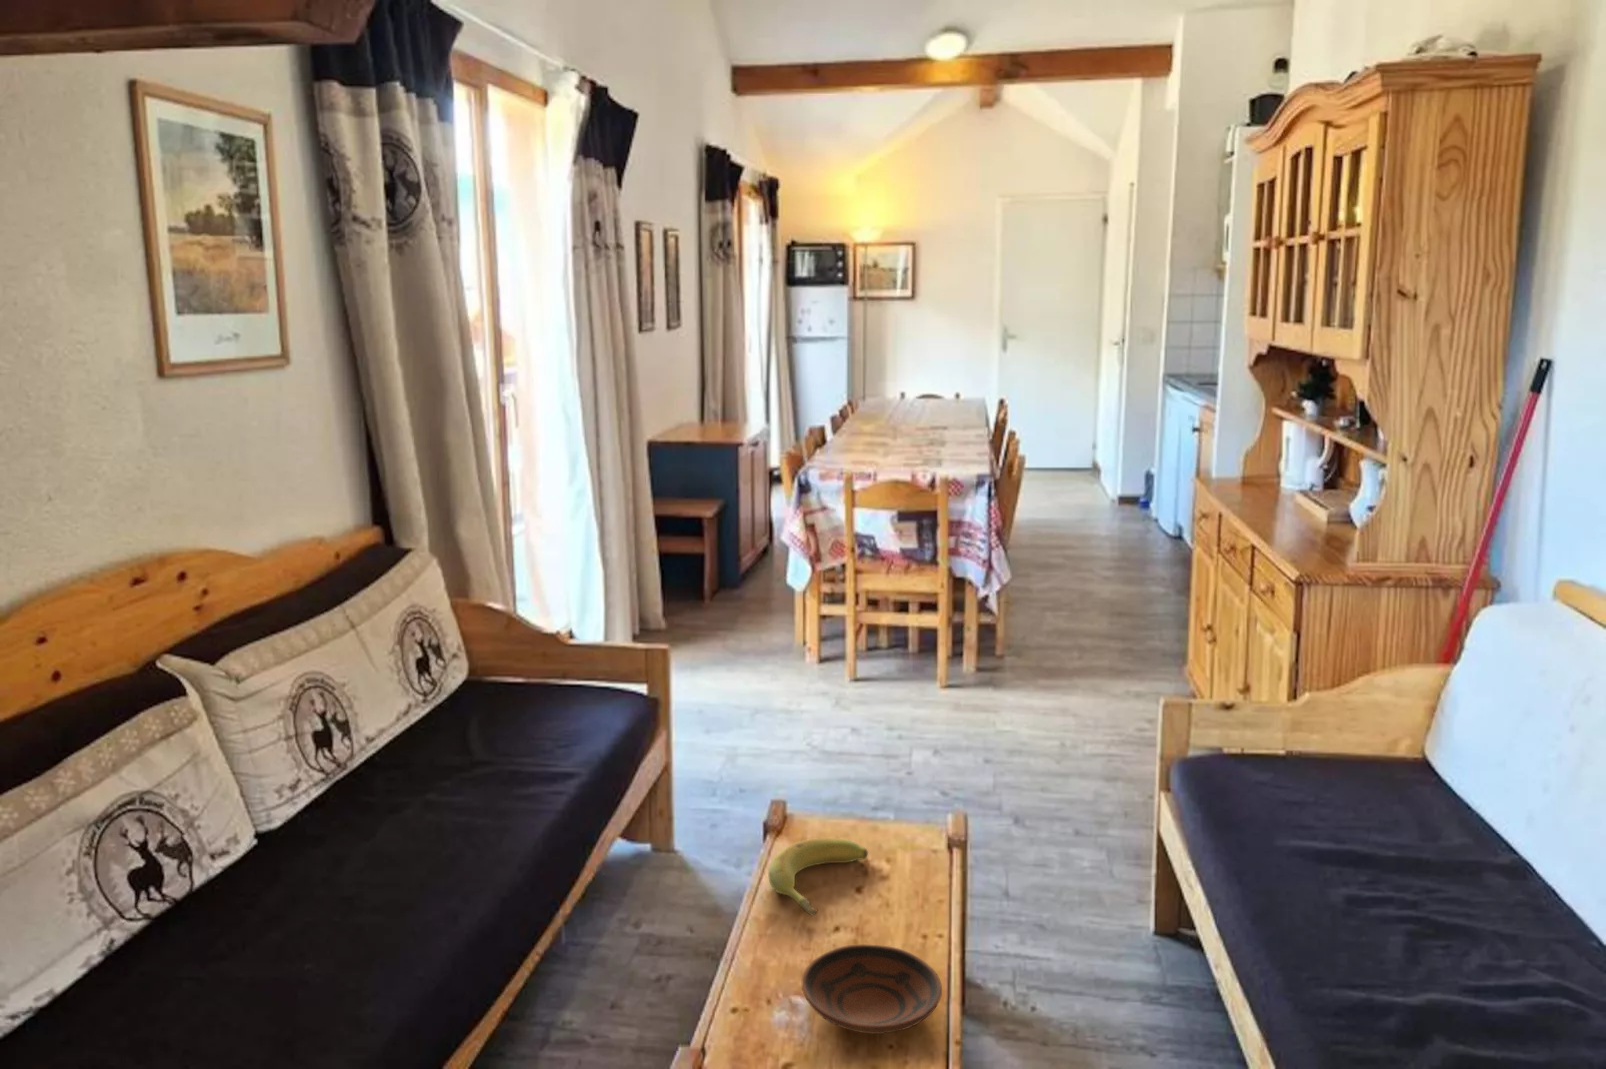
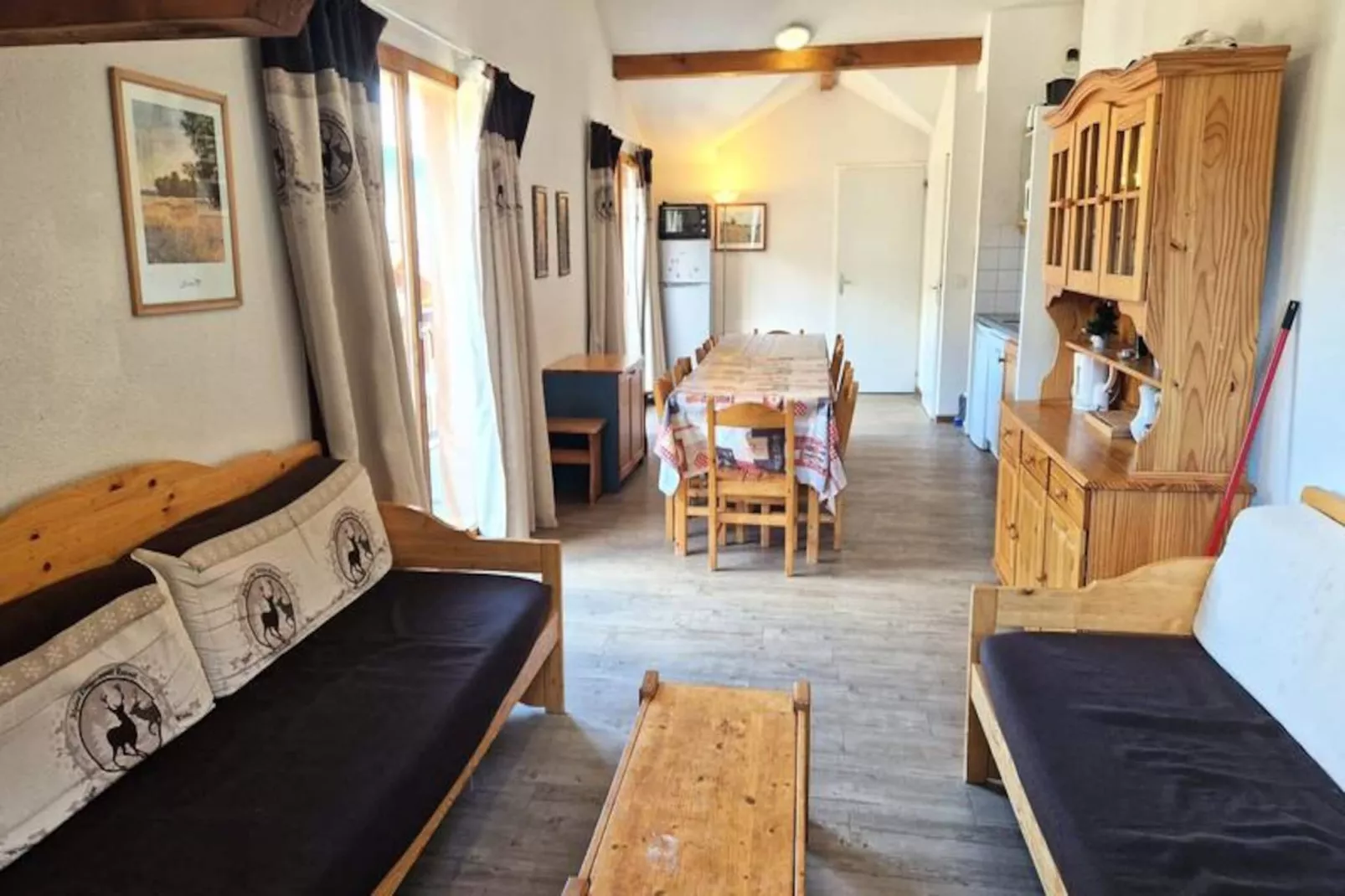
- bowl (870, 995)
- banana (817, 864)
